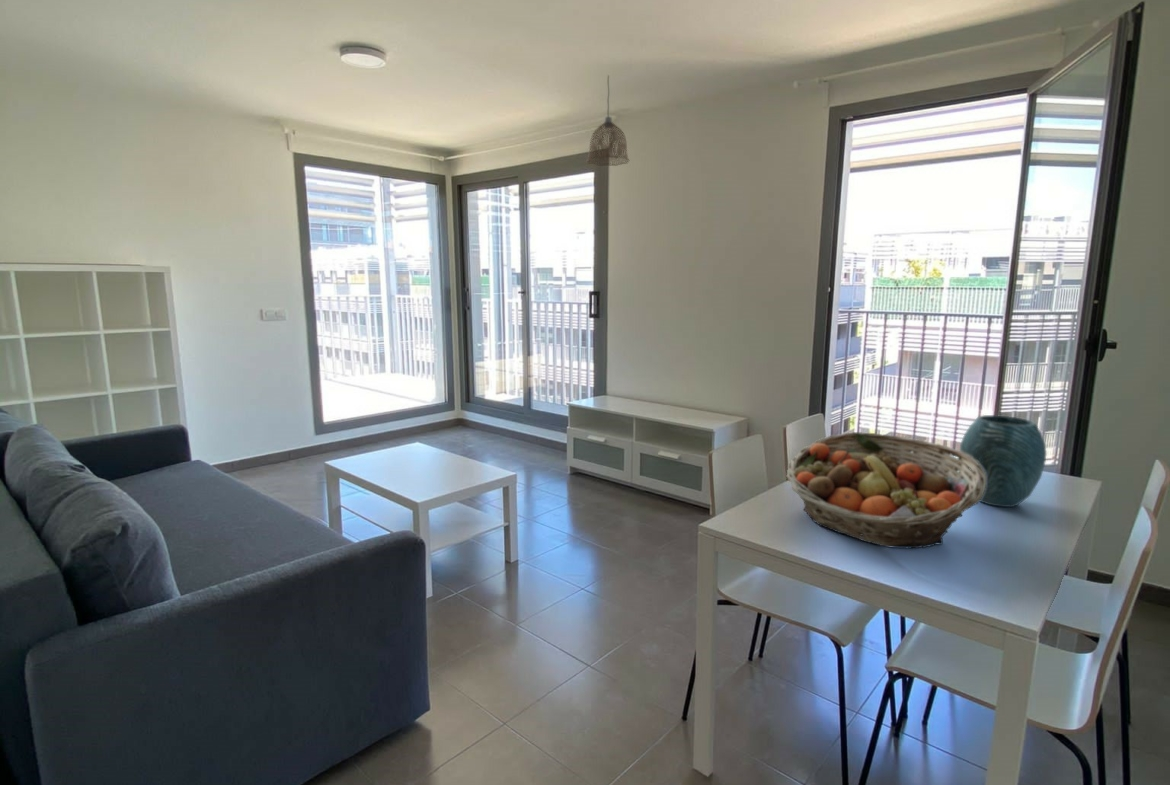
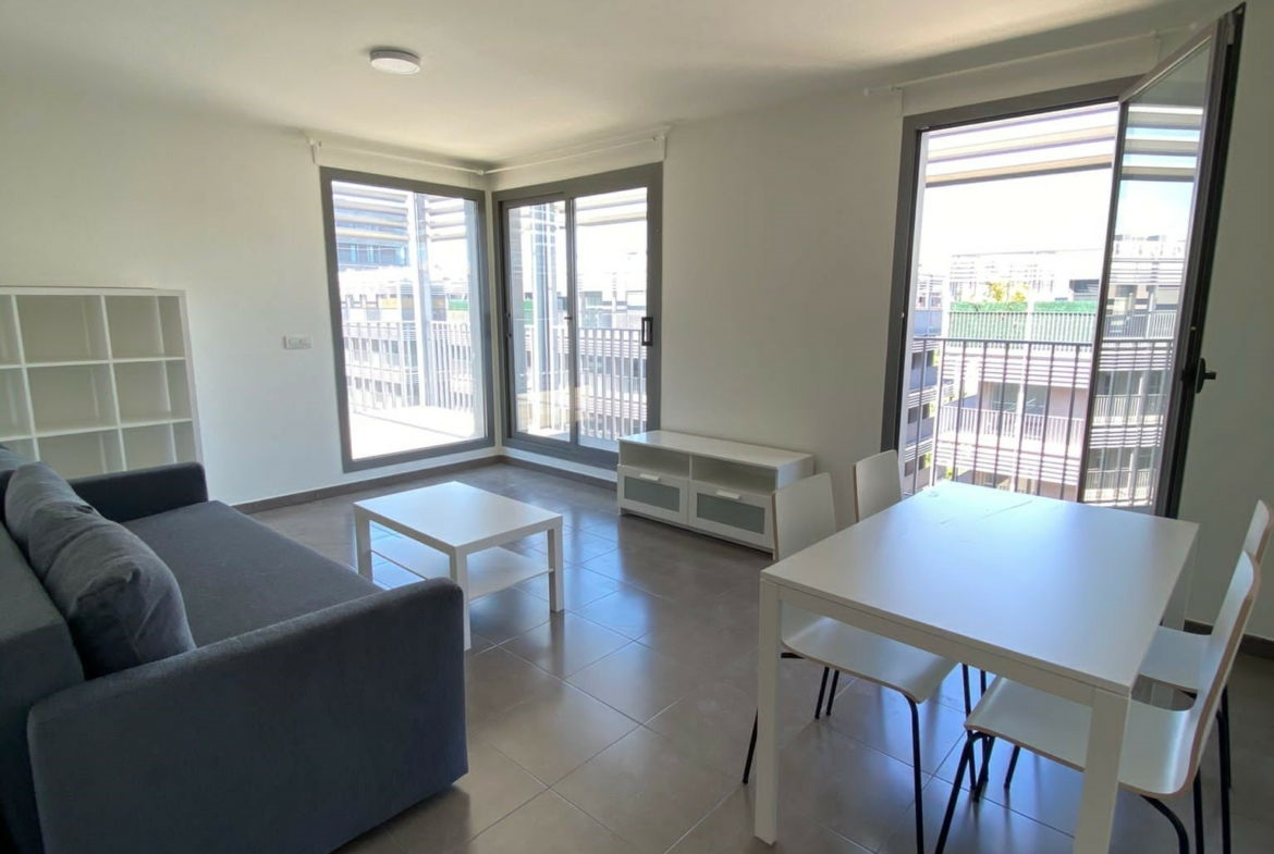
- pendant lamp (608, 119)
- vase (1000, 461)
- fruit basket (877, 485)
